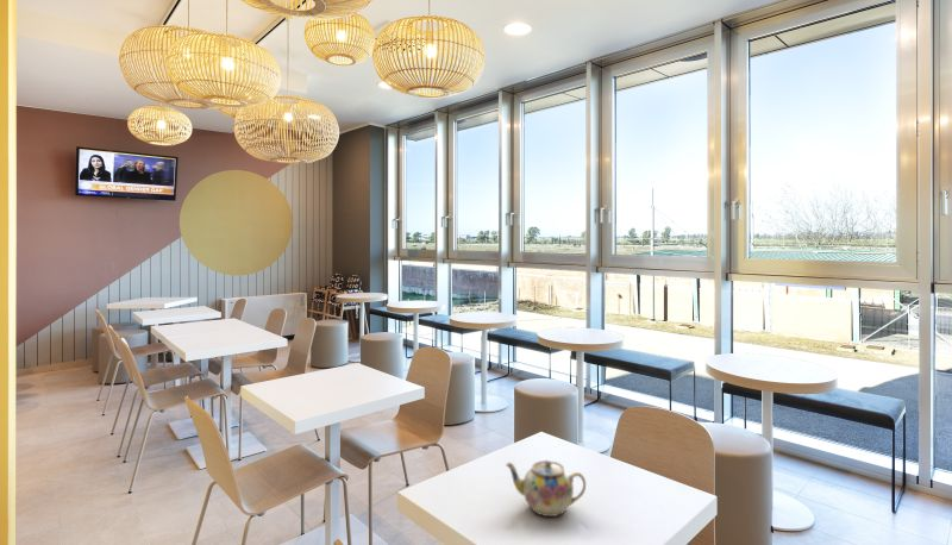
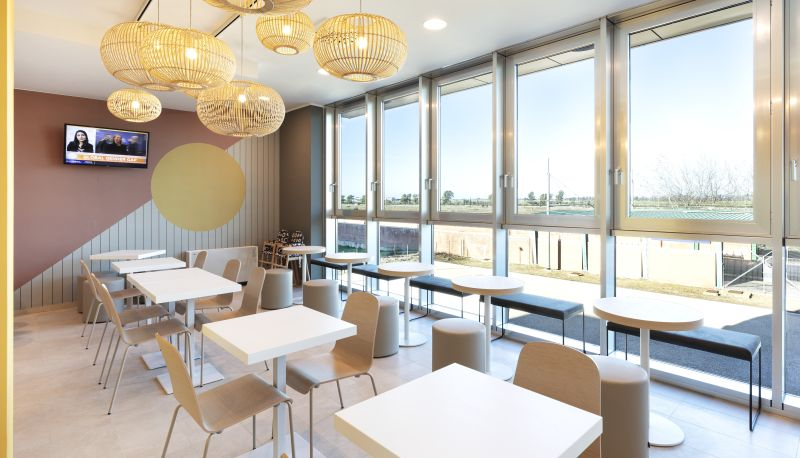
- teapot (545, 484)
